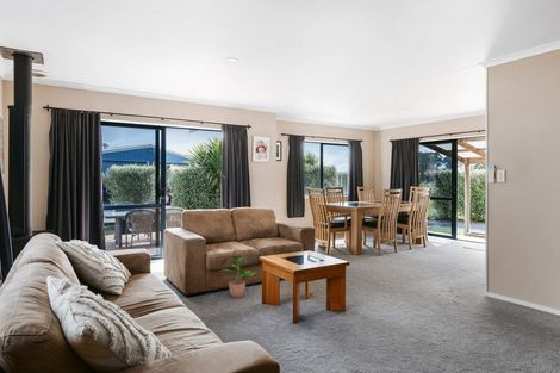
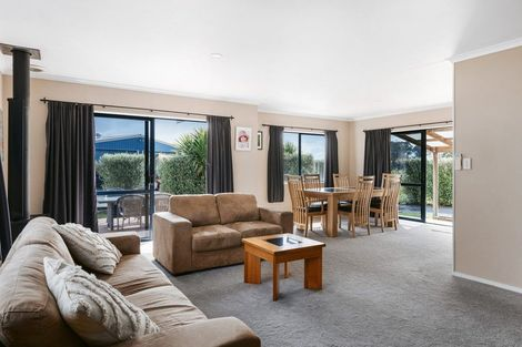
- potted plant (237, 275)
